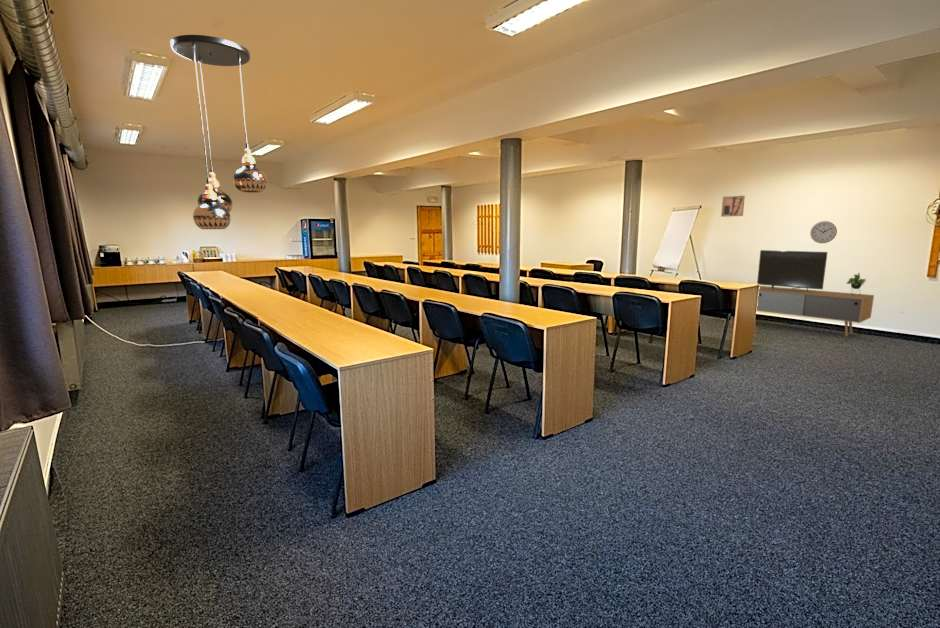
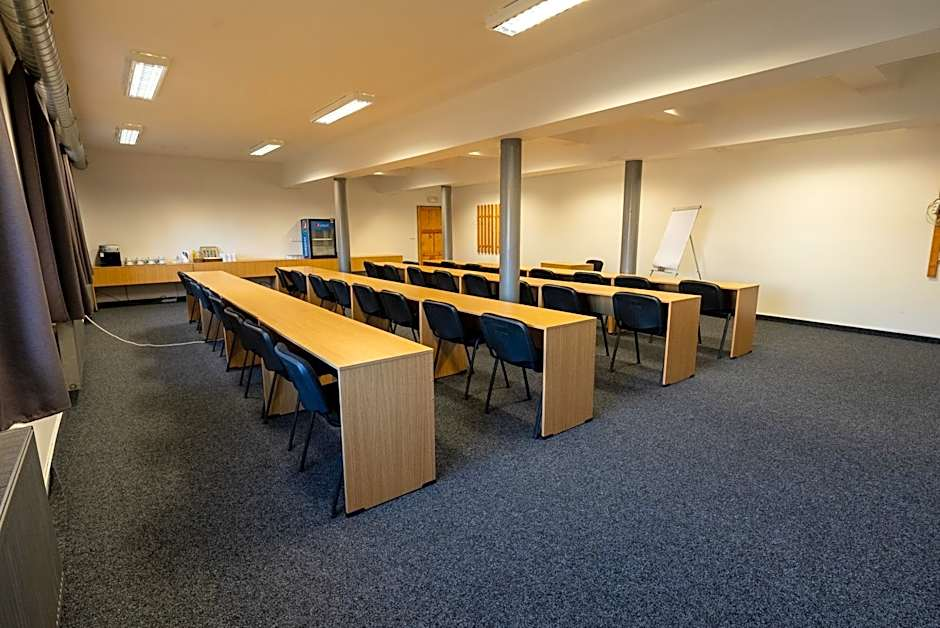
- wall art (732, 206)
- light fixture (209, 142)
- media console (786, 289)
- wall clock (823, 232)
